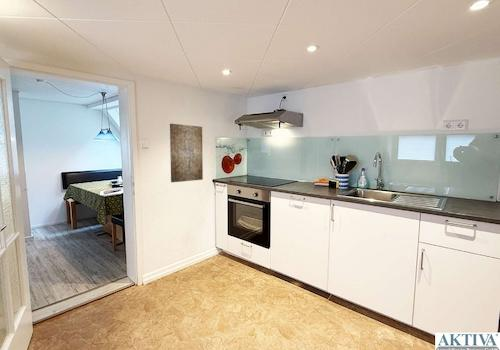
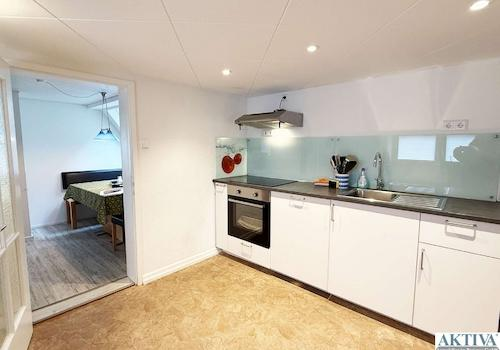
- wall art (187, 153)
